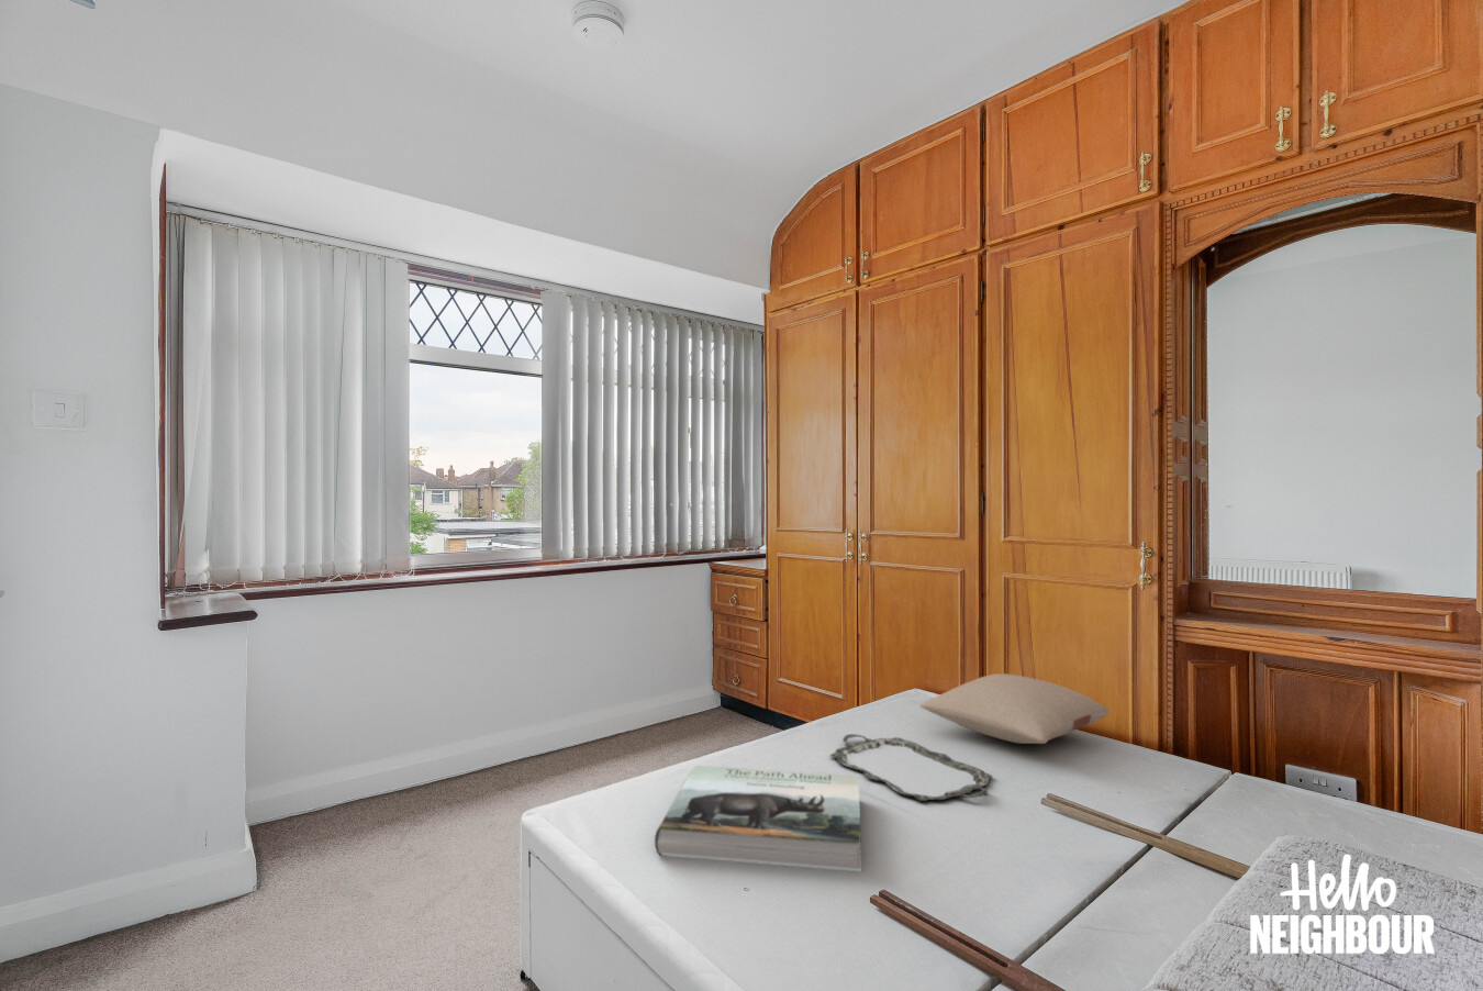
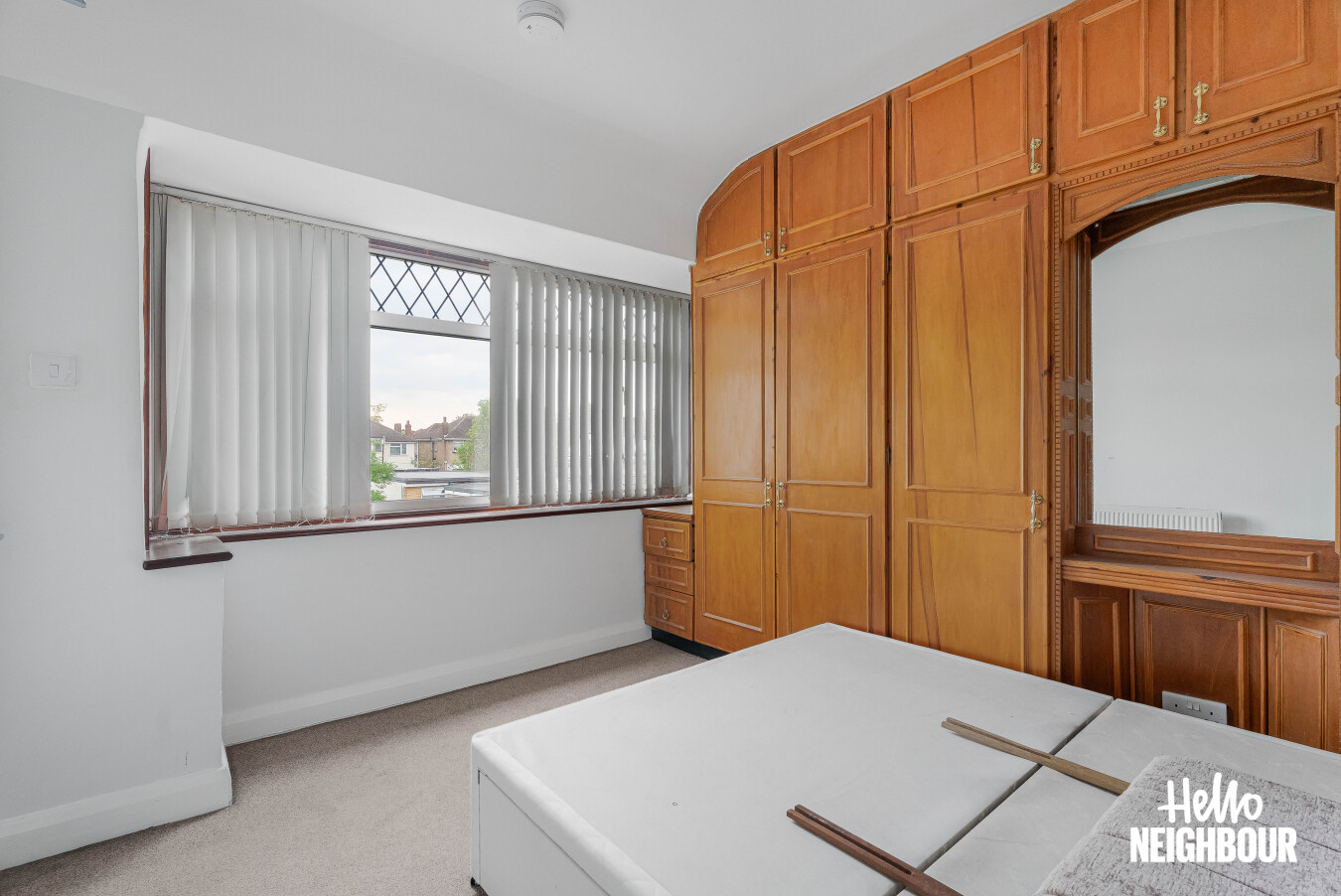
- serving tray (915, 751)
- book (764, 812)
- pillow (1012, 708)
